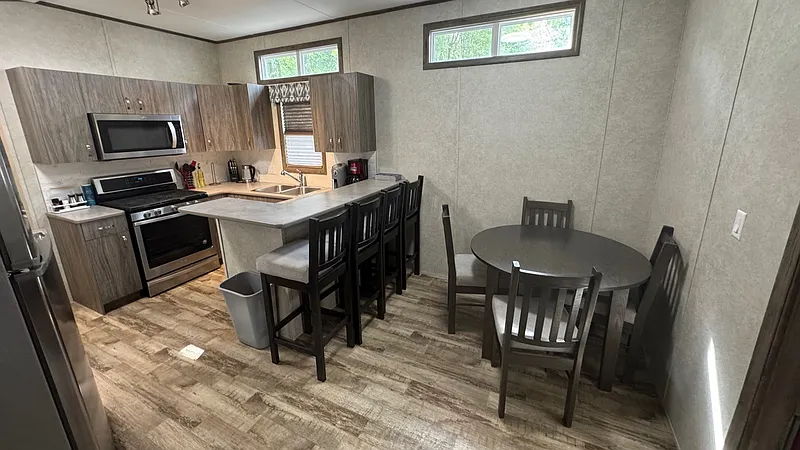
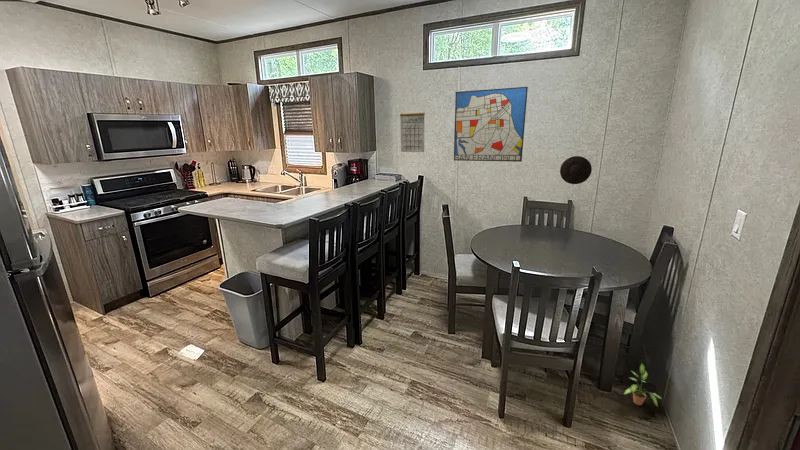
+ wall art (488, 126)
+ potted plant (641, 385)
+ calendar (412, 128)
+ decorative plate (575, 170)
